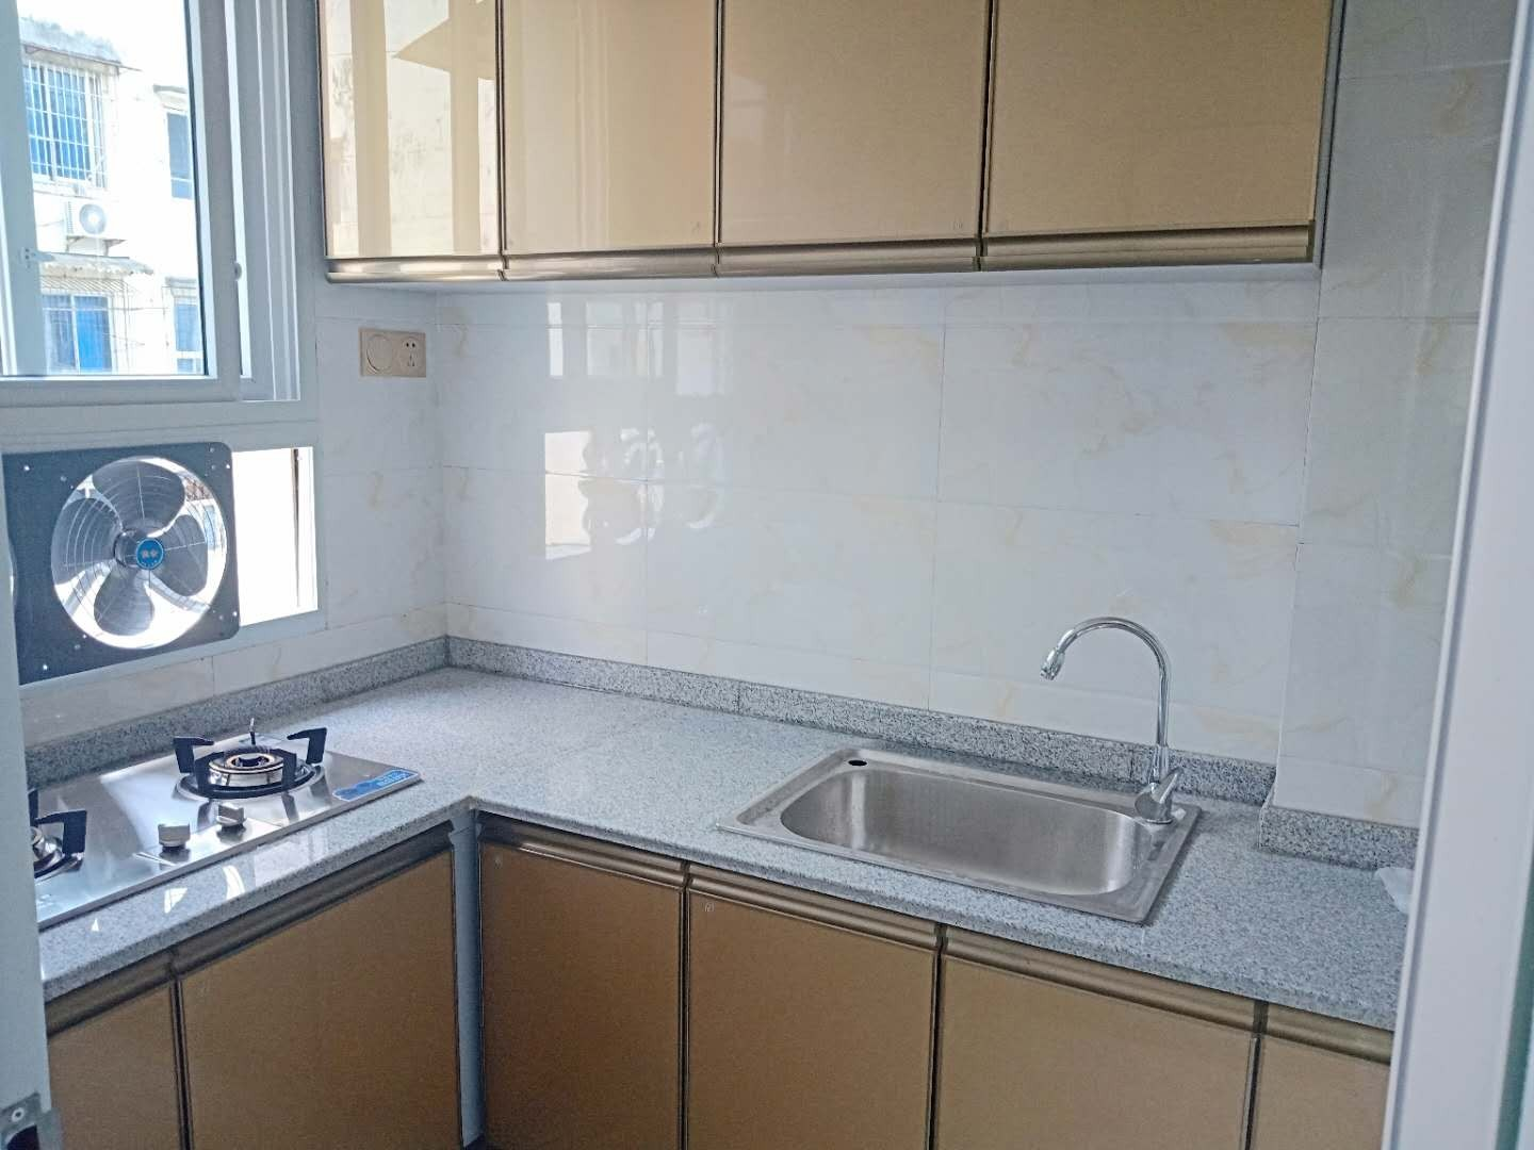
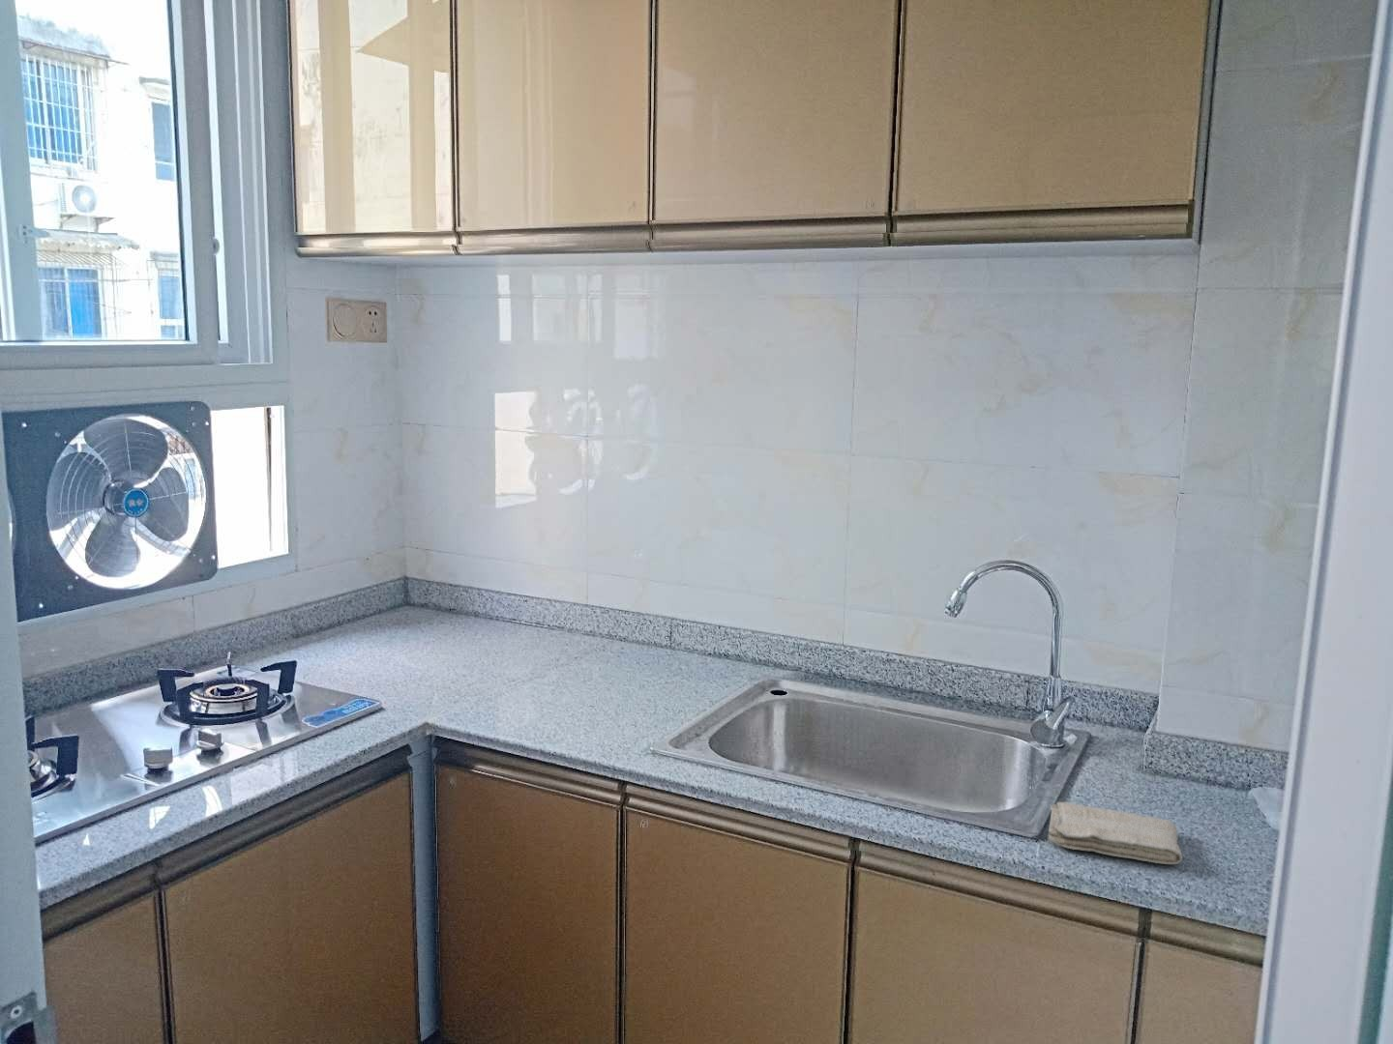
+ washcloth (1112, 830)
